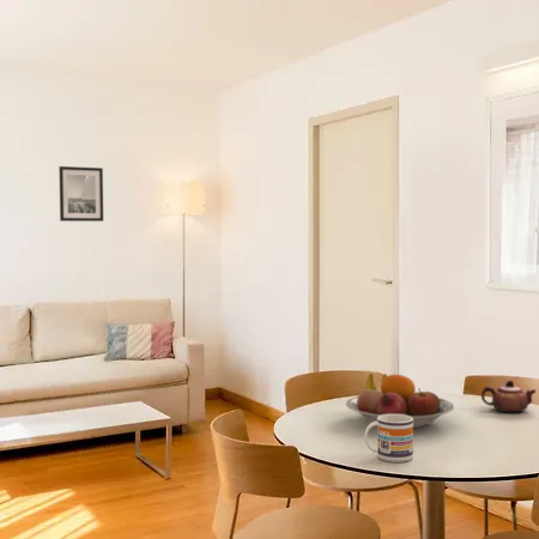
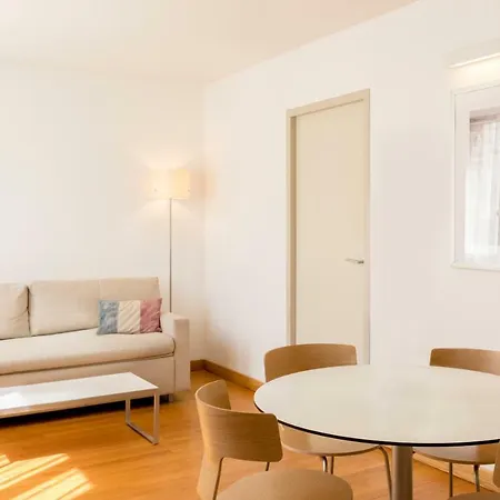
- fruit bowl (399, 399)
- wall art (81, 194)
- teapot (508, 394)
- mug (390, 436)
